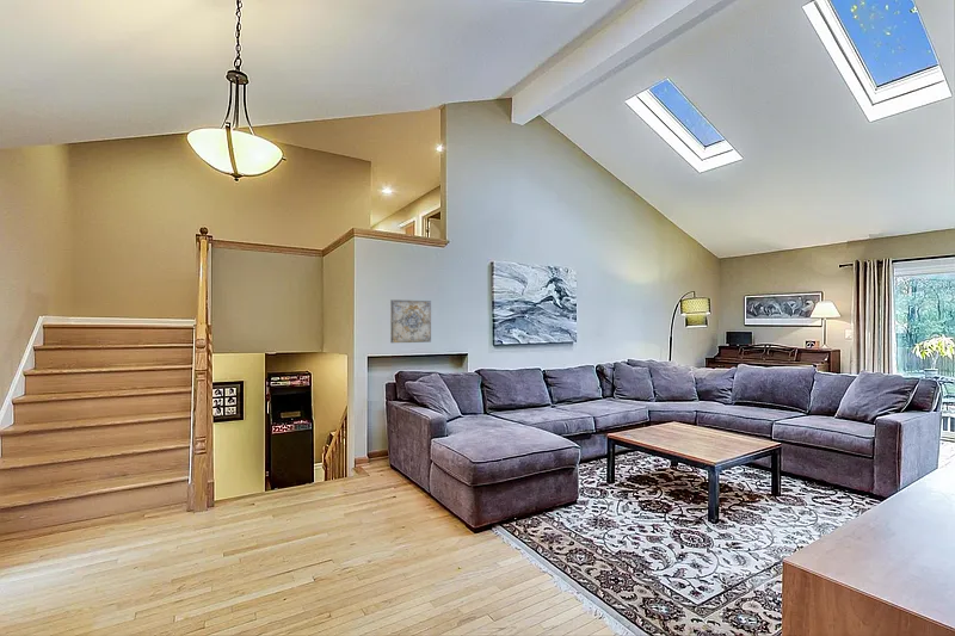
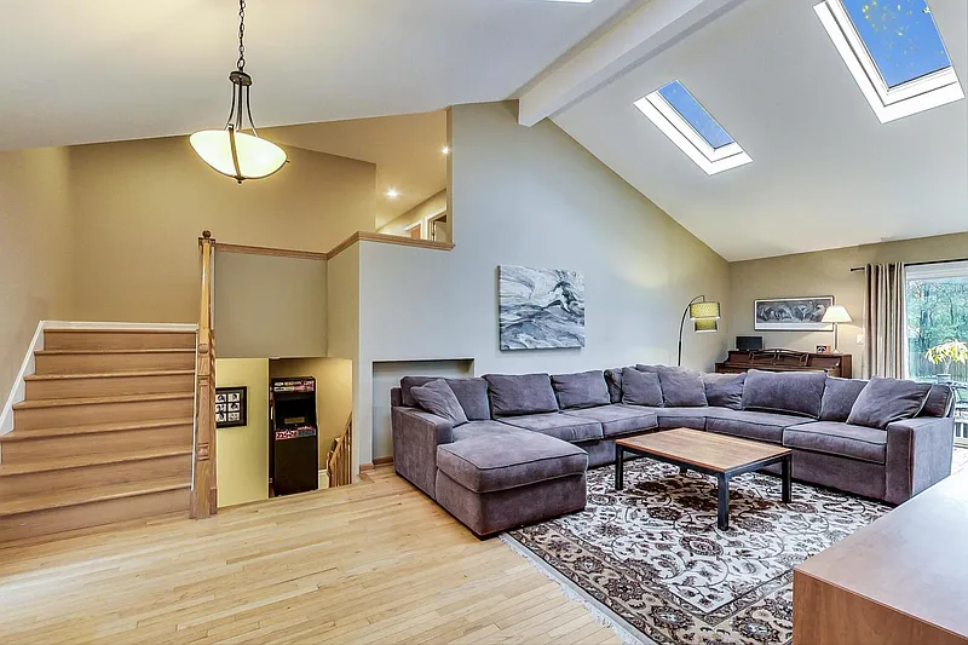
- wall art (411, 321)
